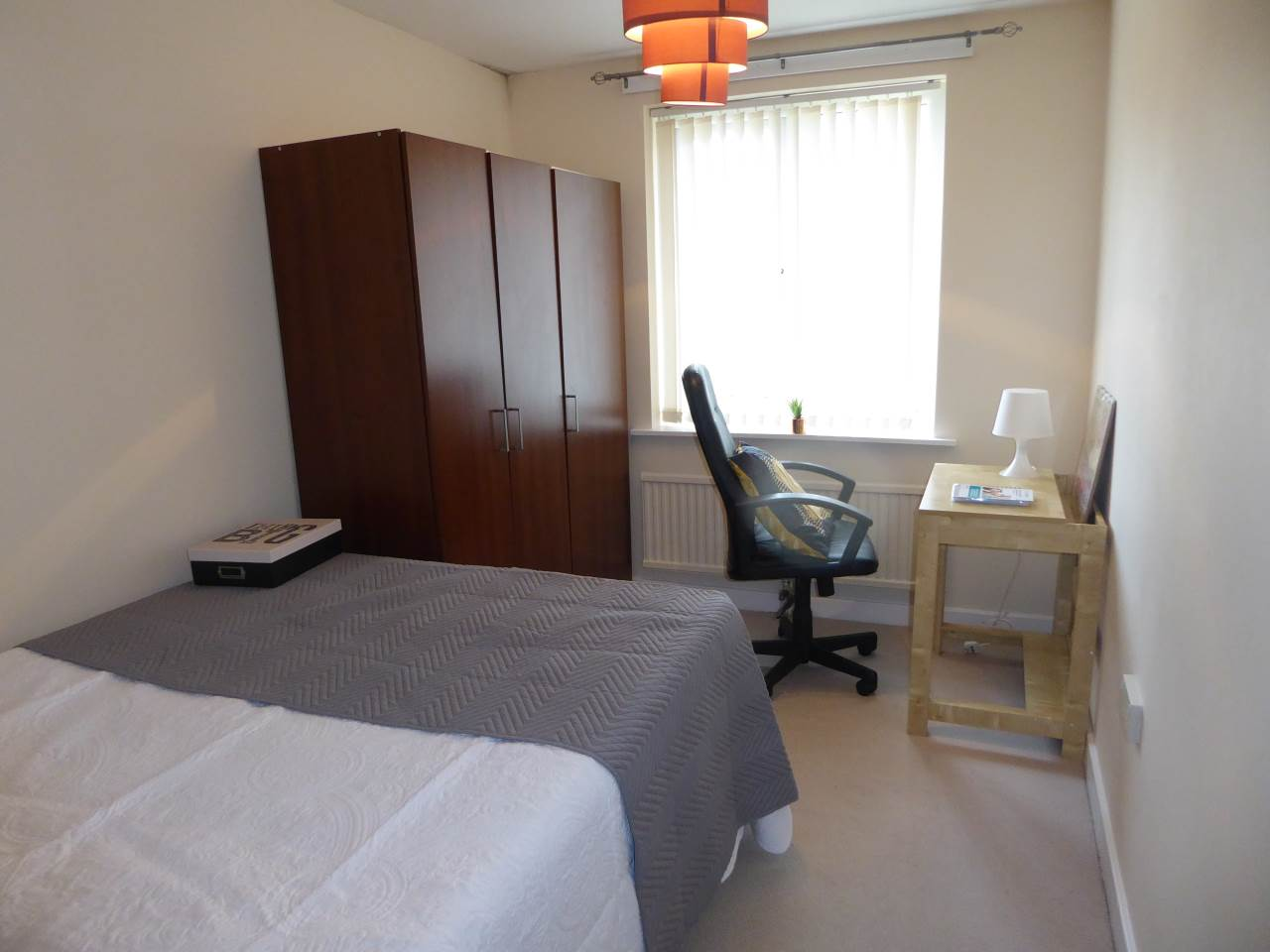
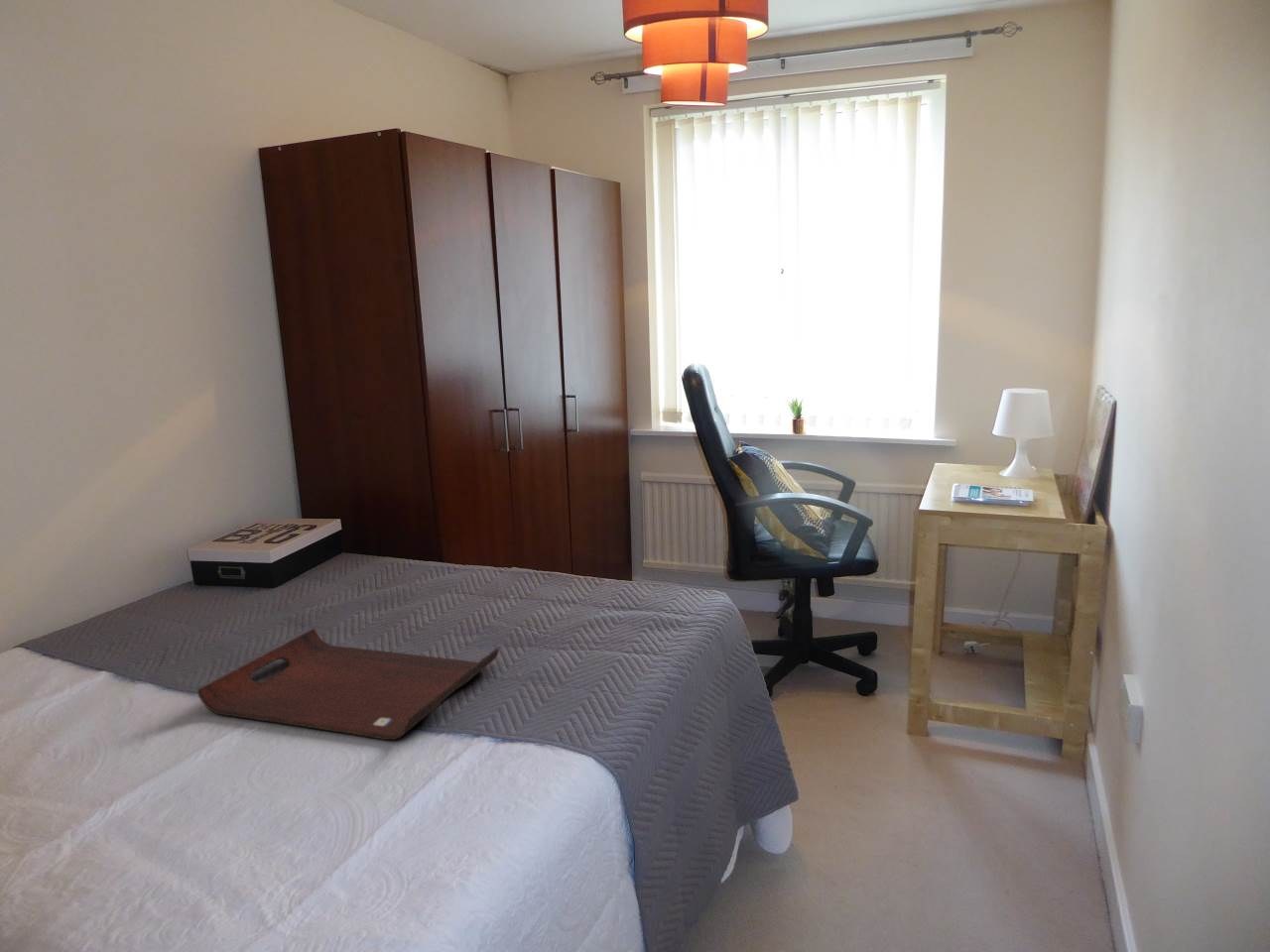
+ serving tray (355, 678)
